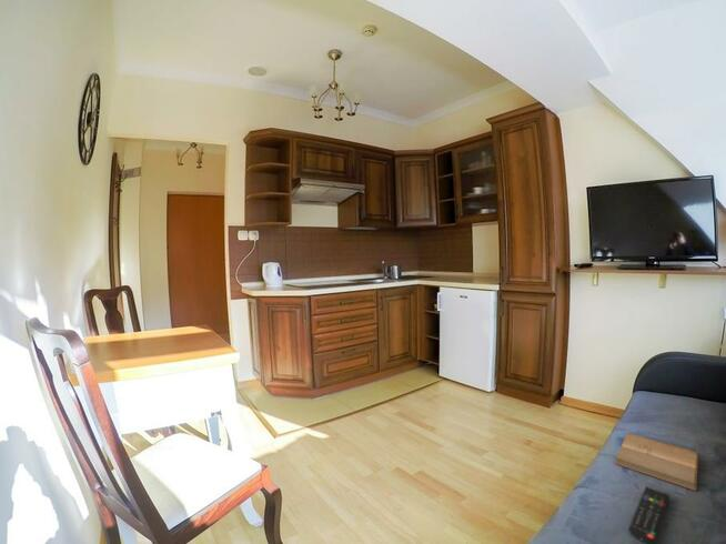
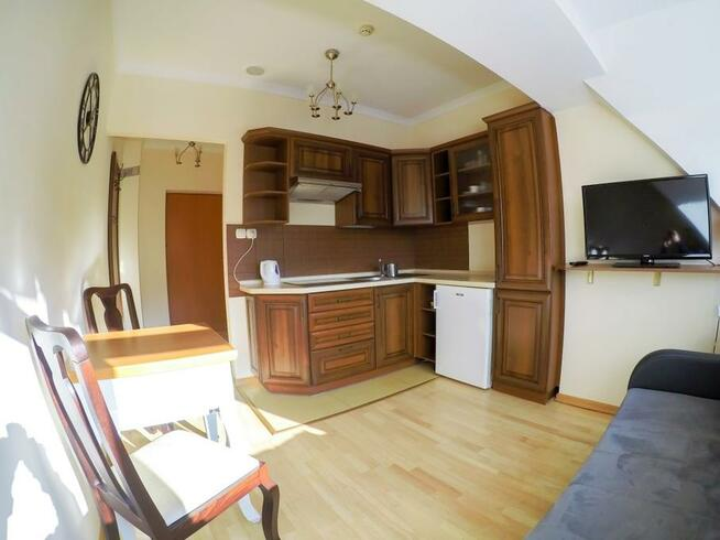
- book (656, 457)
- remote control (649, 513)
